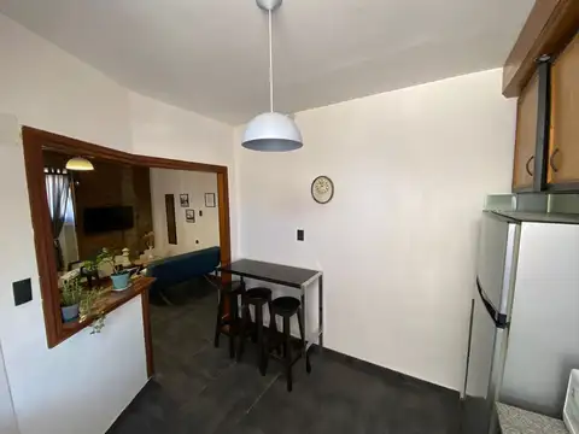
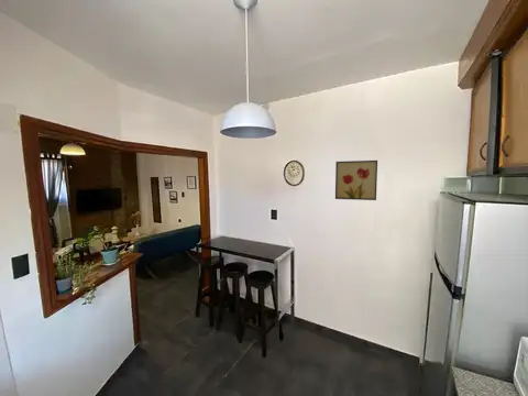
+ wall art (355, 179)
